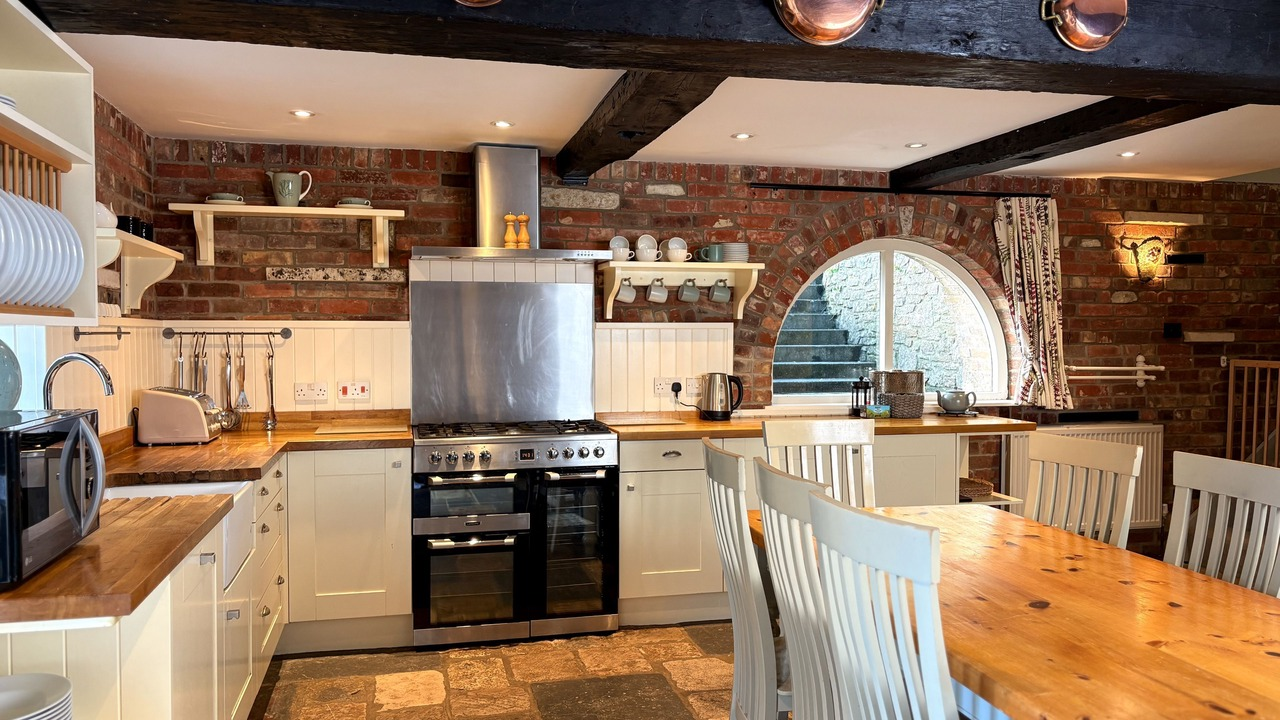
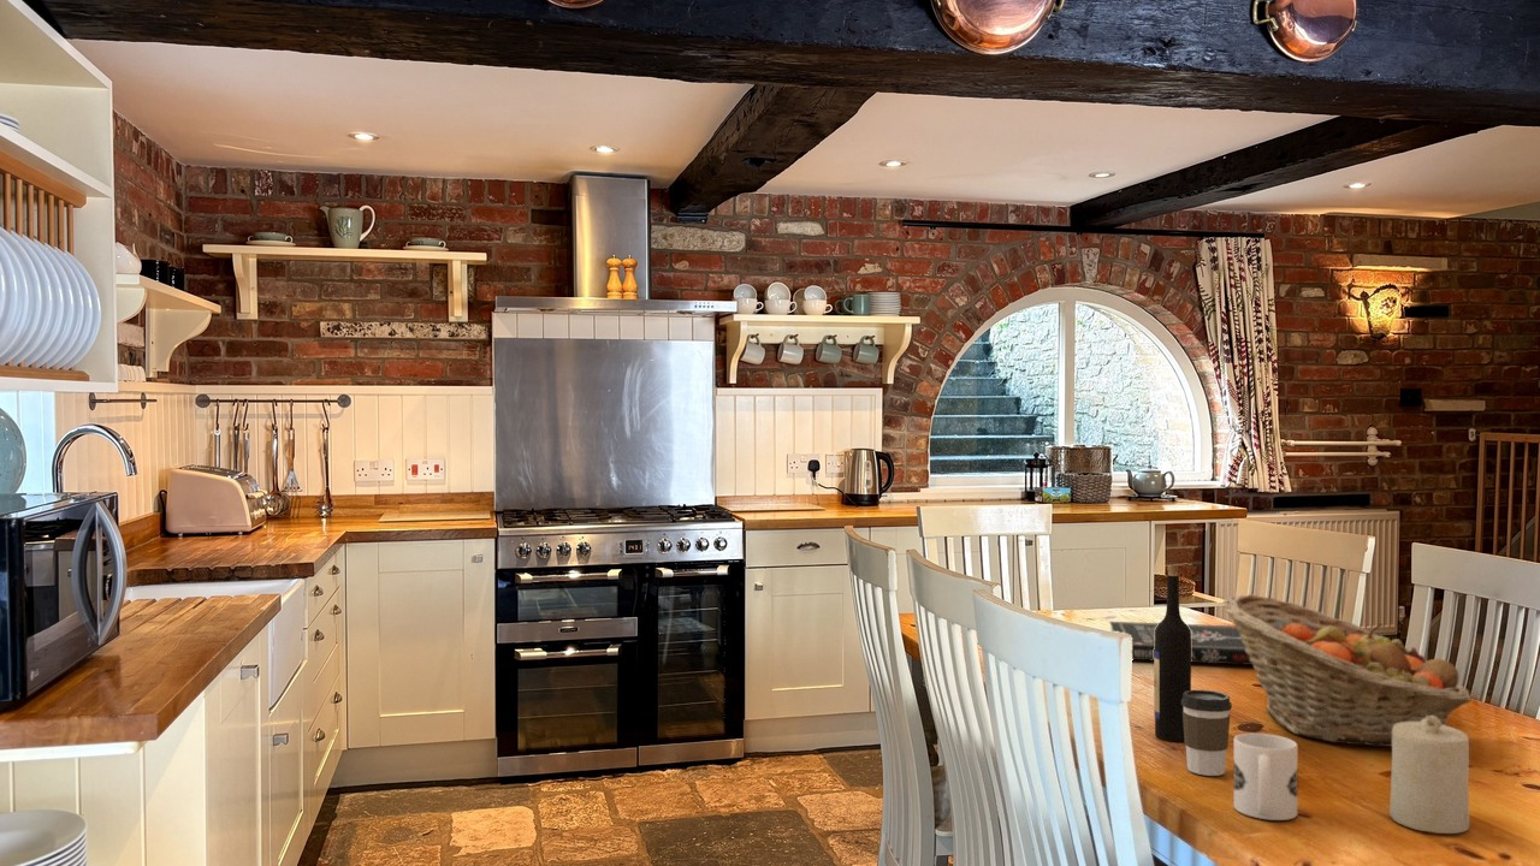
+ book (1196, 642)
+ fruit basket (1339, 663)
+ wine bottle (1172, 651)
+ mug (1264, 778)
+ candle (1428, 766)
+ coffee cup (1206, 732)
